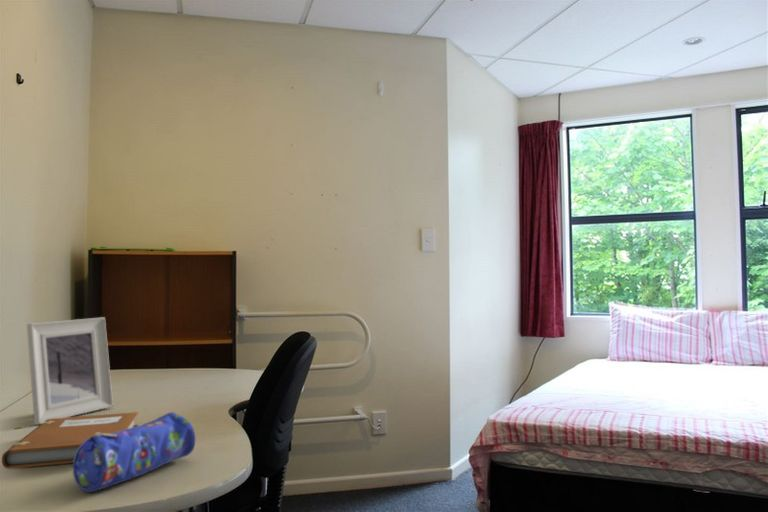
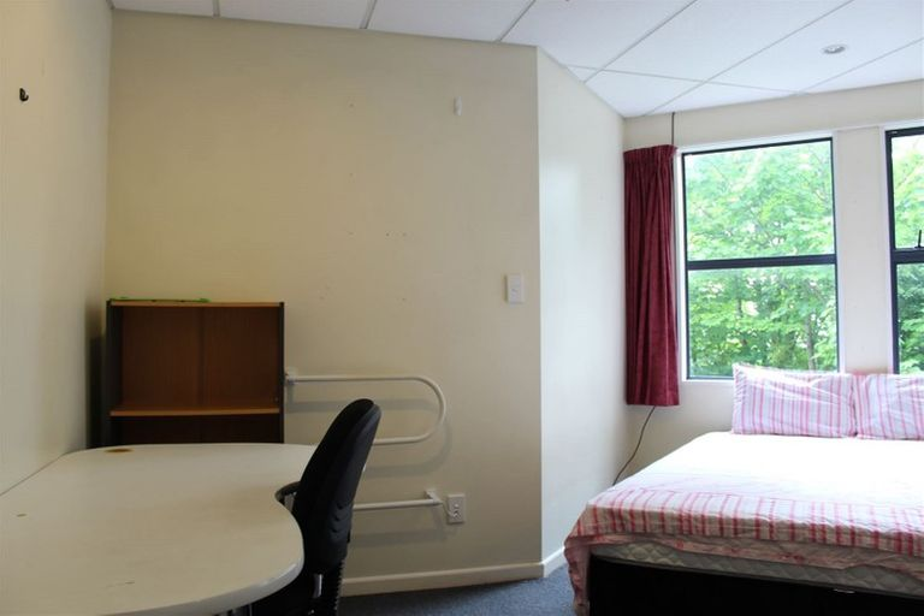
- pencil case (137, 447)
- picture frame (67, 366)
- notebook (78, 436)
